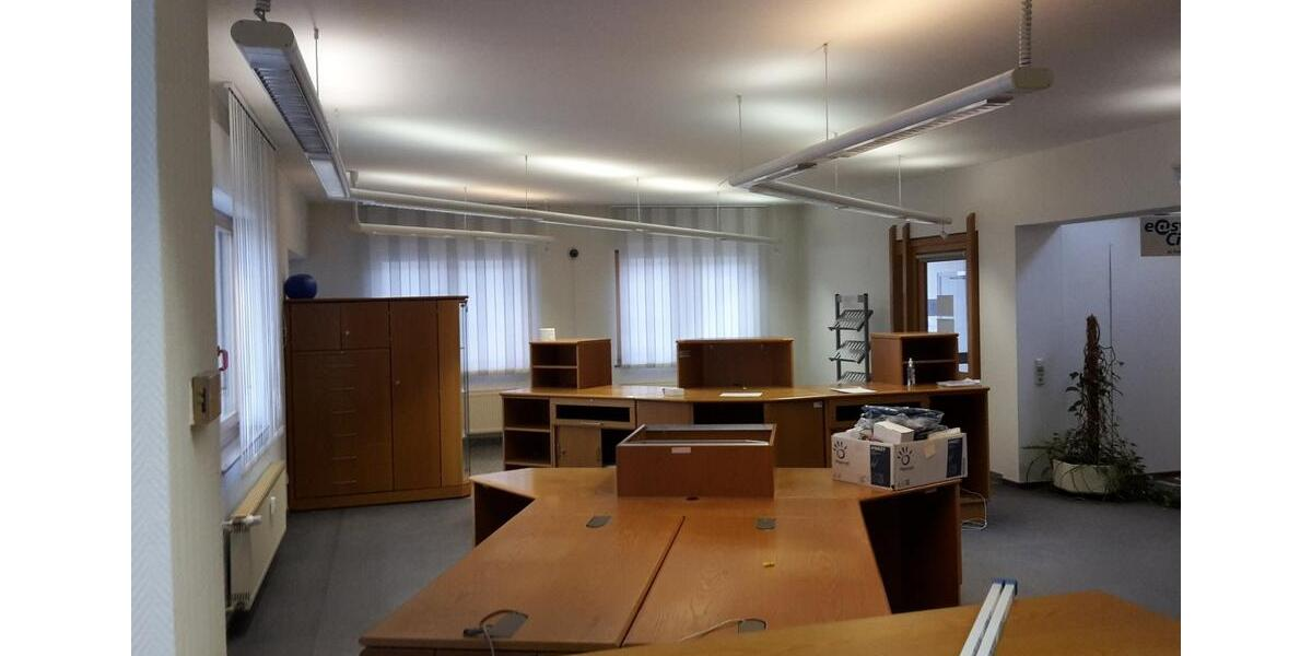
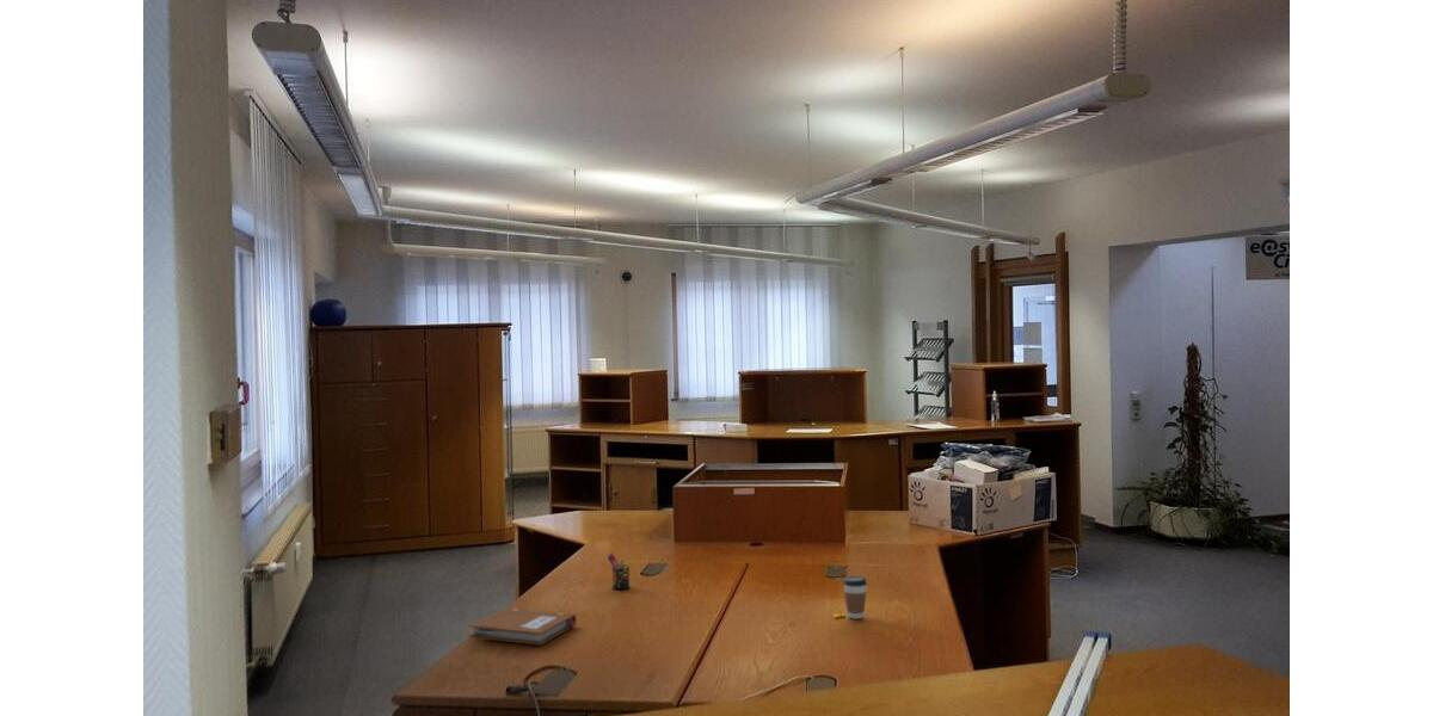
+ coffee cup (855, 597)
+ notebook (525, 625)
+ pen holder (620, 569)
